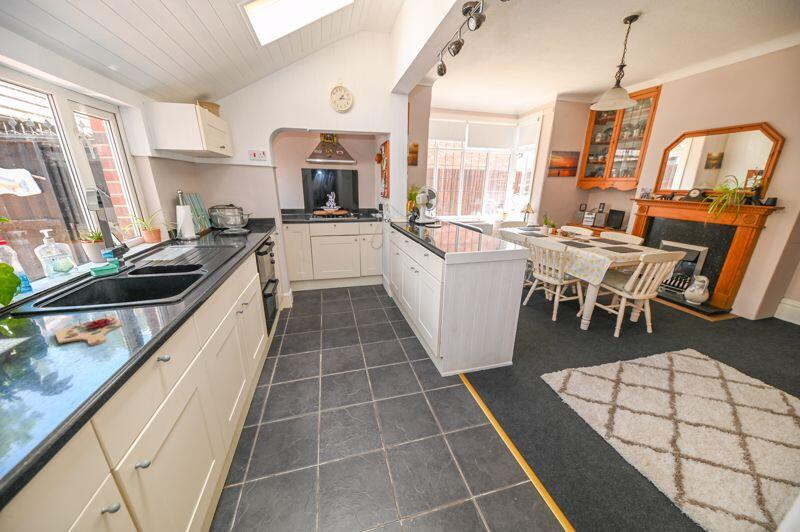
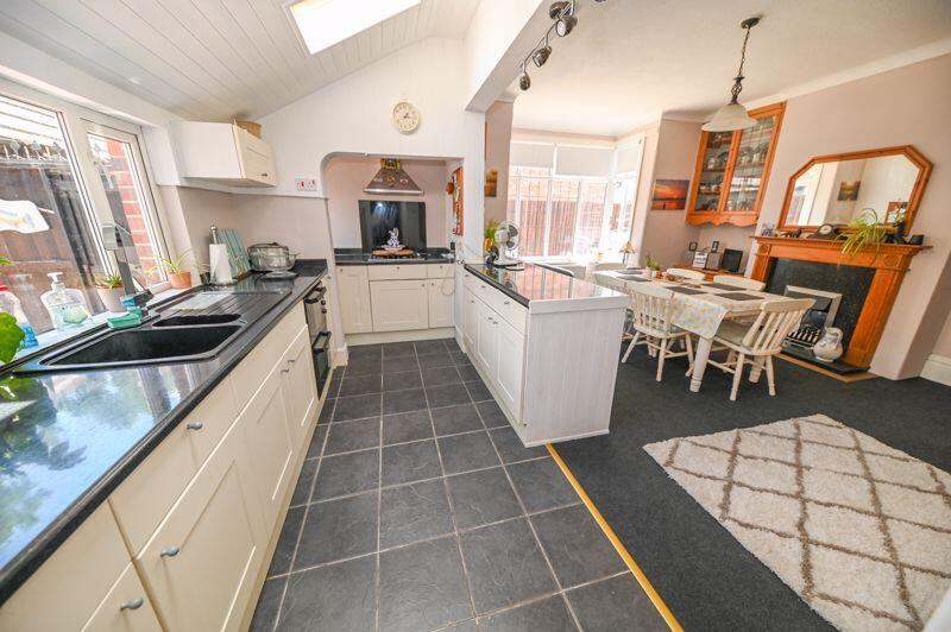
- cutting board (91, 329)
